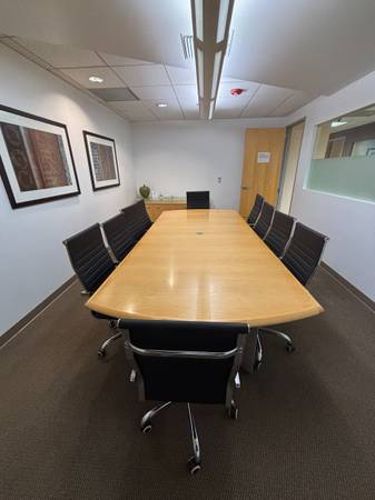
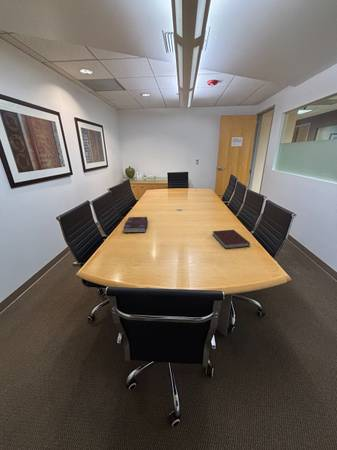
+ notebook (229, 238)
+ book (136, 223)
